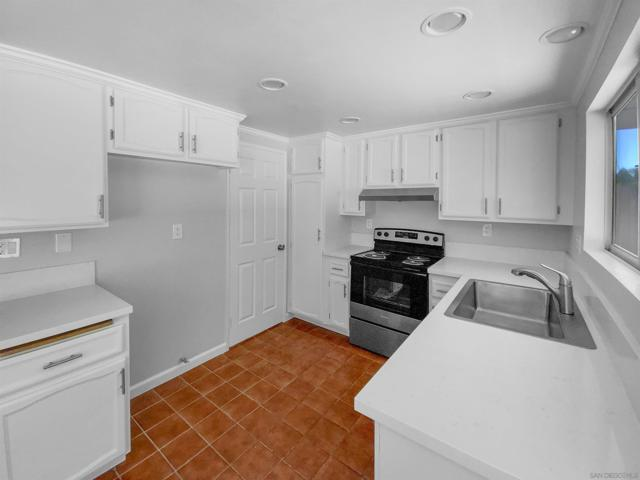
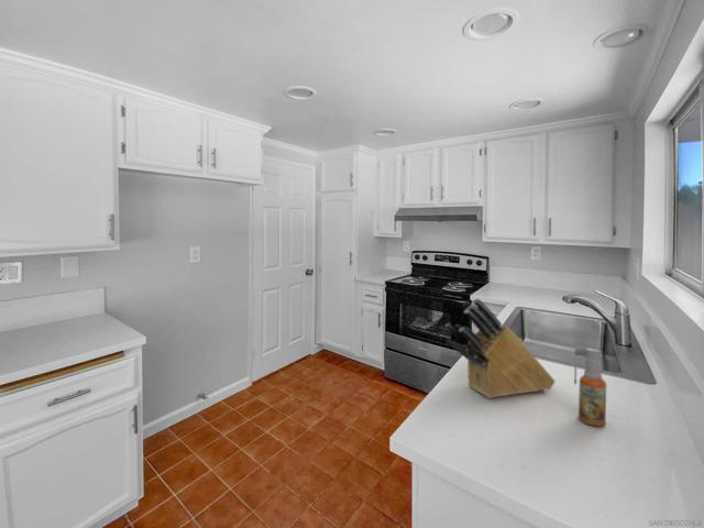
+ knife block (499, 343)
+ spray bottle (590, 384)
